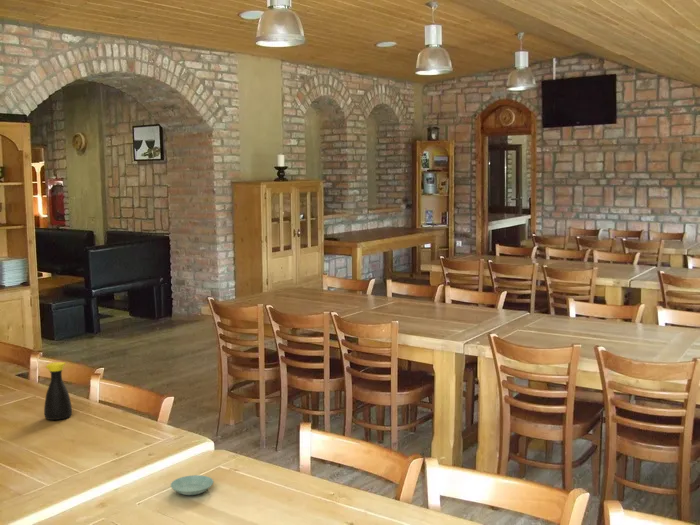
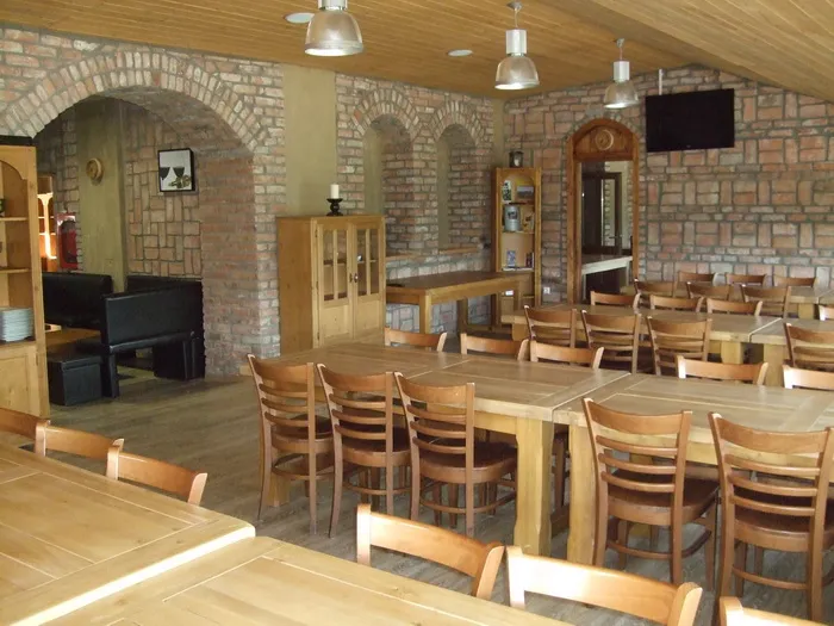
- bottle (57, 390)
- saucer (192, 486)
